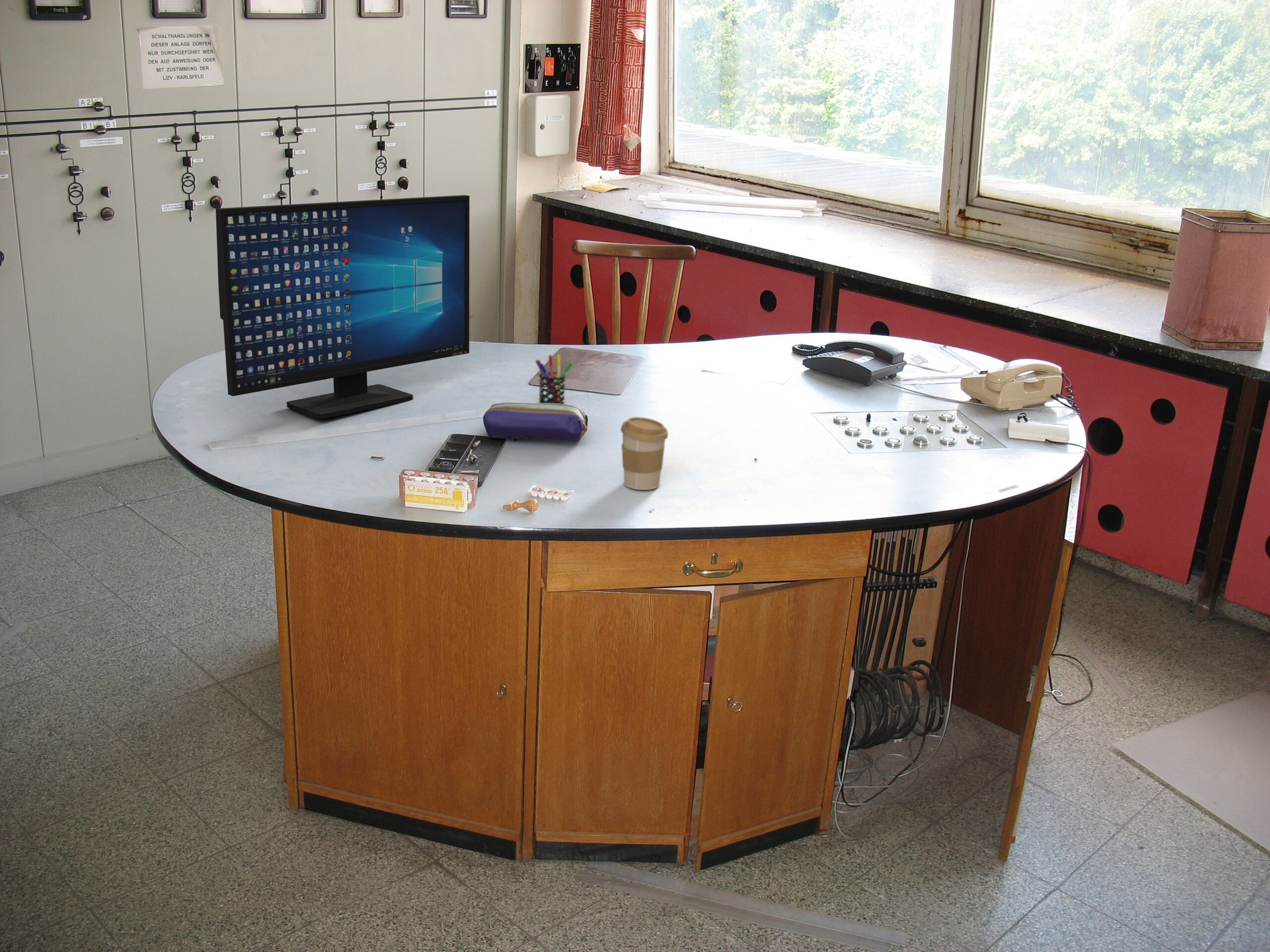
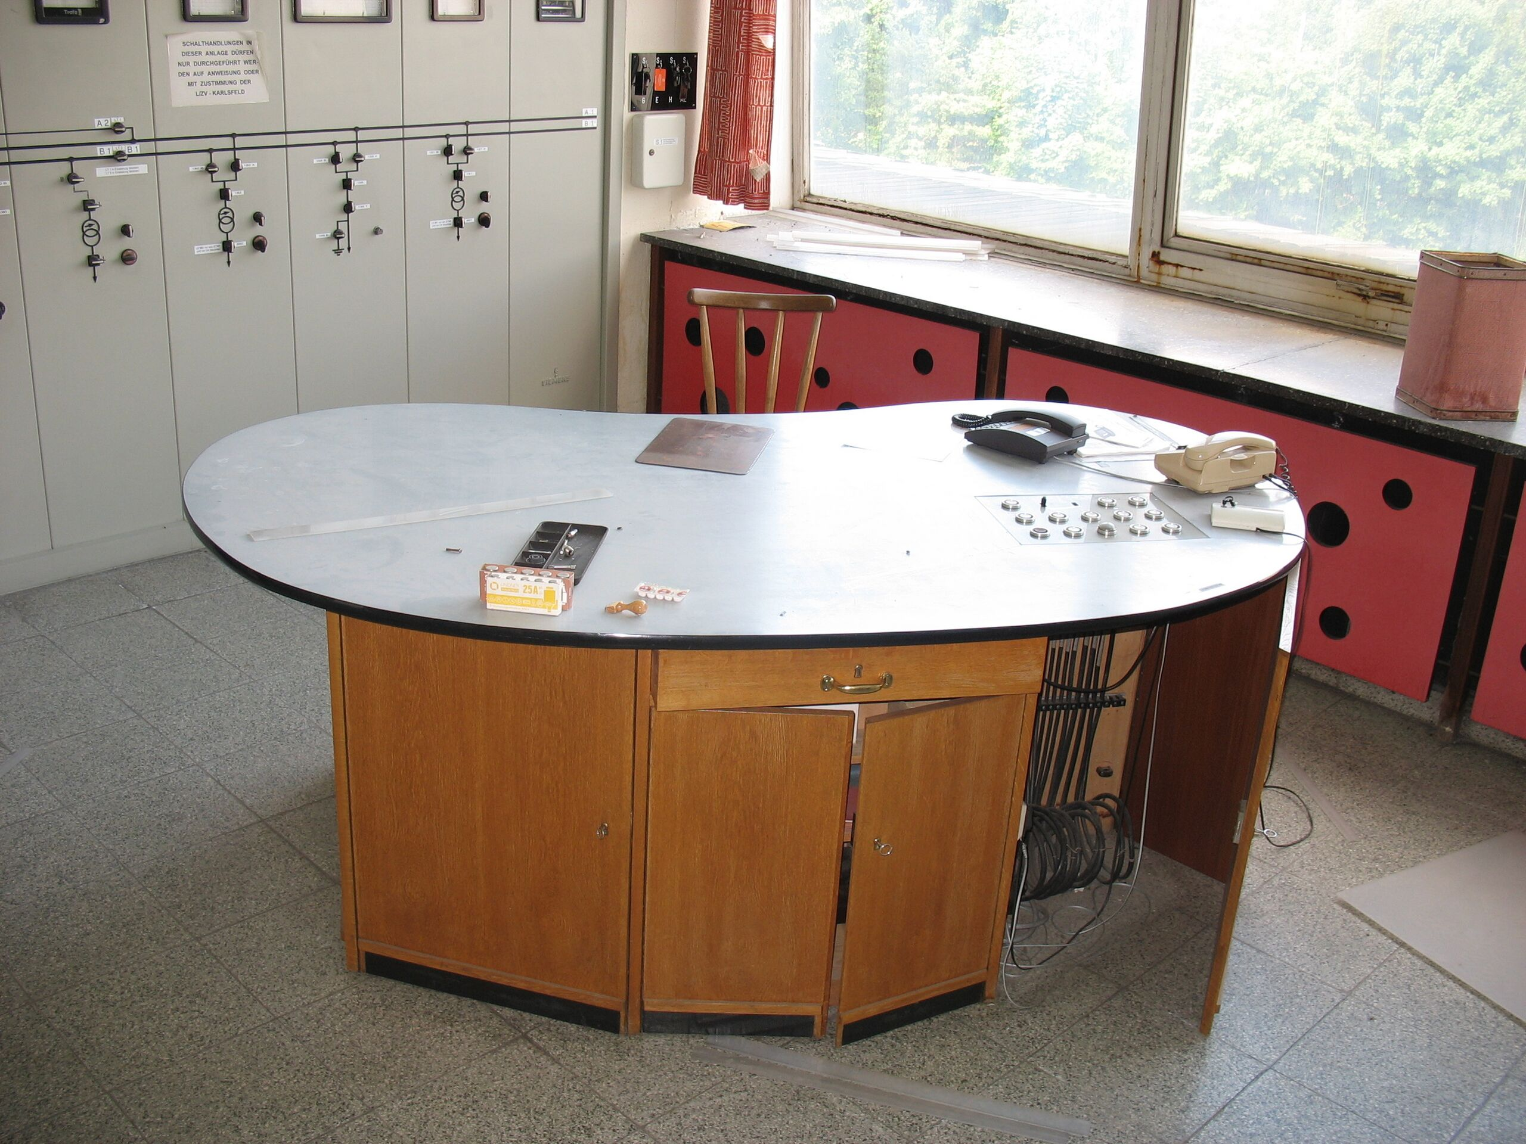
- pencil case (536, 422)
- computer monitor (347, 304)
- coffee cup (643, 452)
- pen holder (555, 380)
